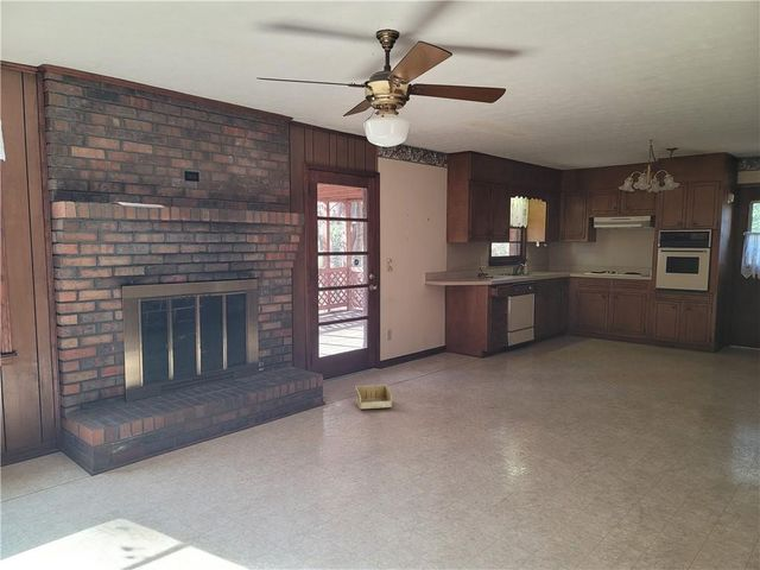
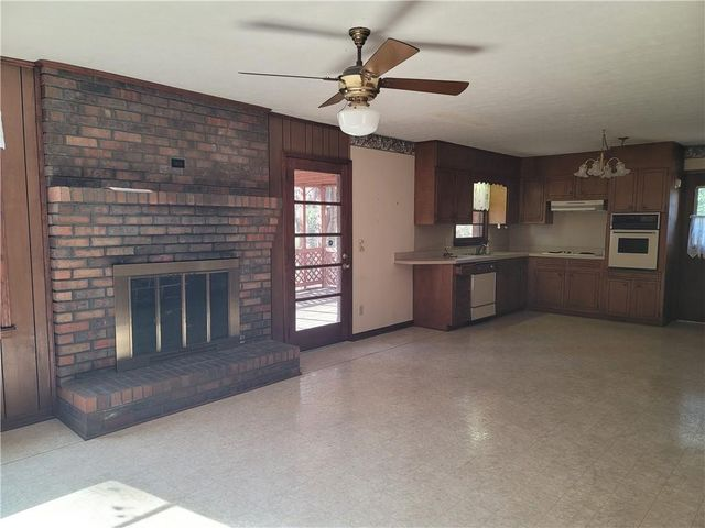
- storage bin (373, 397)
